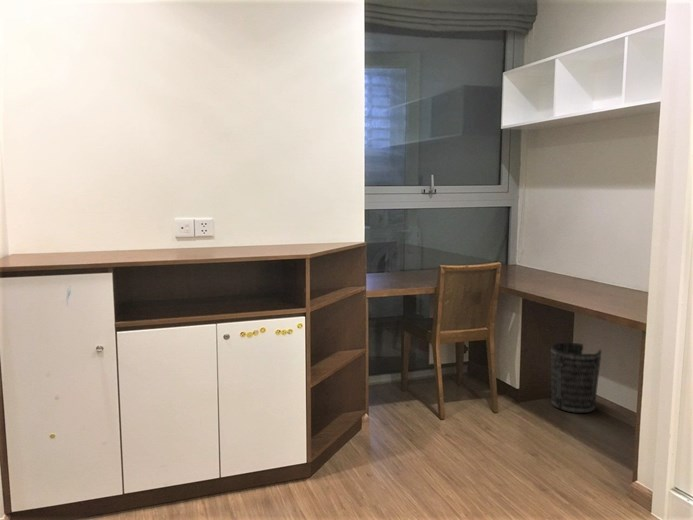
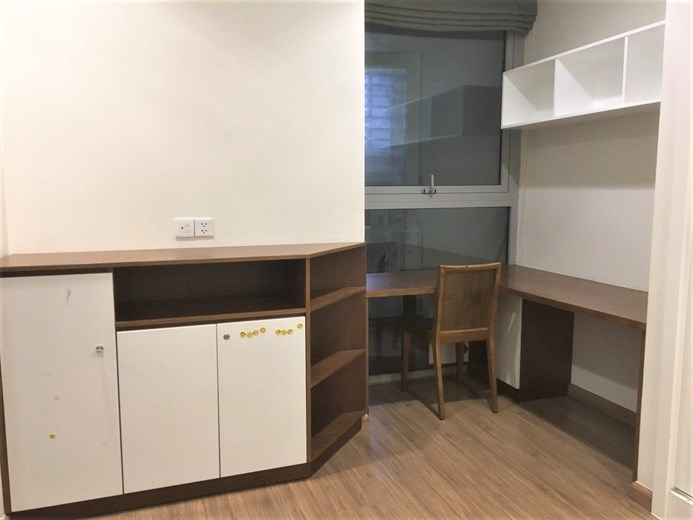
- wastebasket (574, 377)
